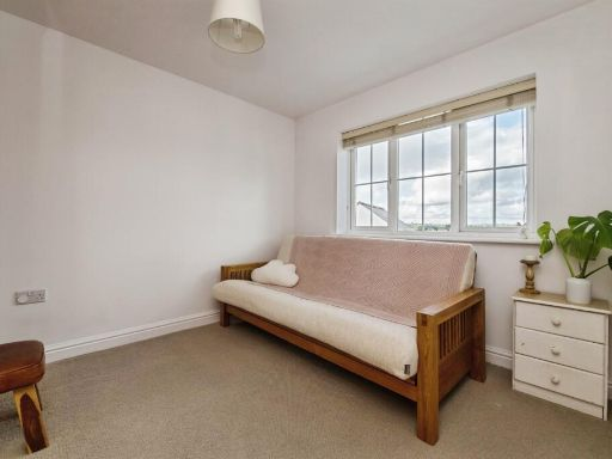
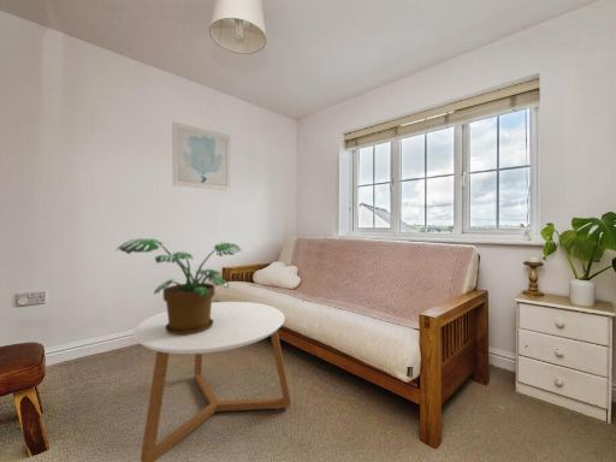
+ wall art (203, 159)
+ coffee table (212, 351)
+ potted plant (186, 280)
